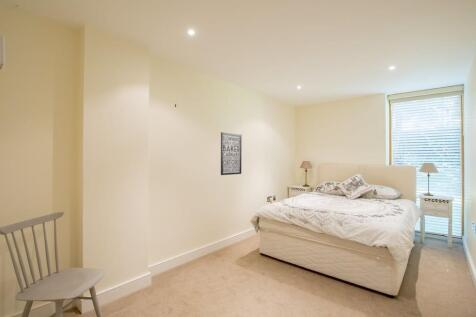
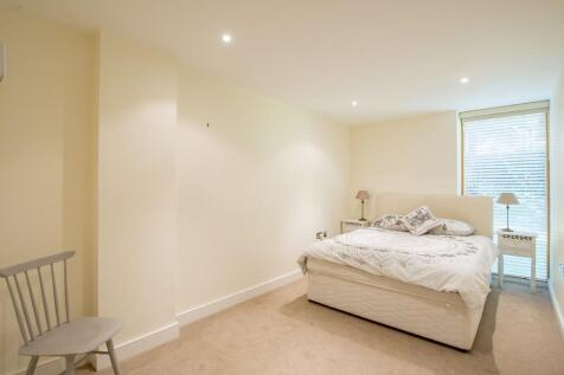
- wall art (231, 154)
